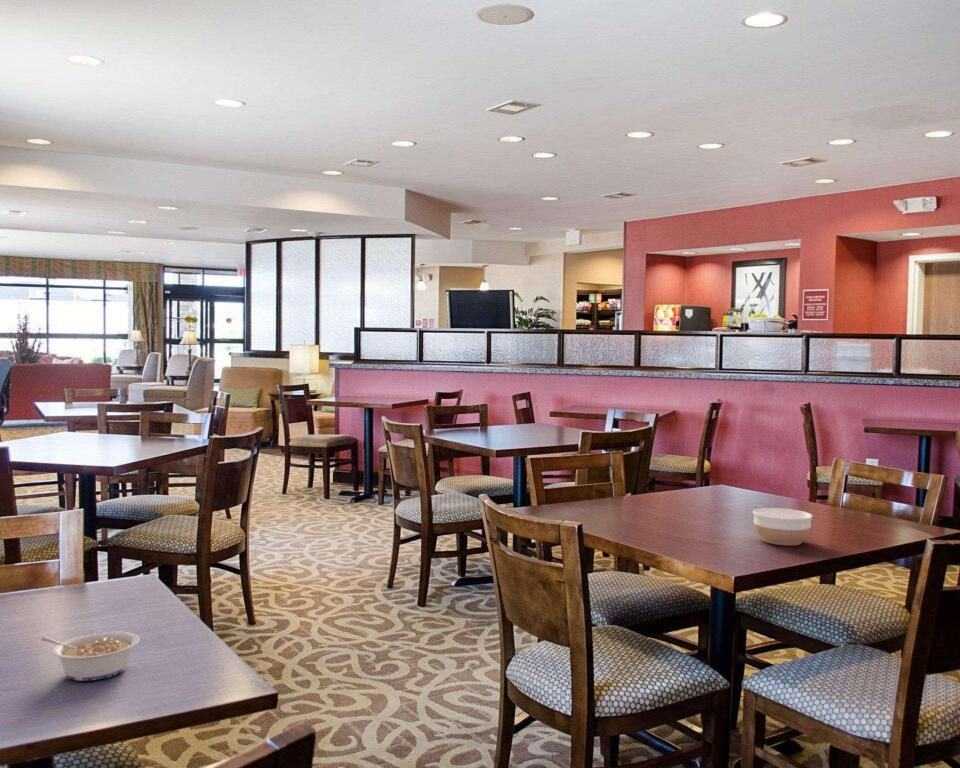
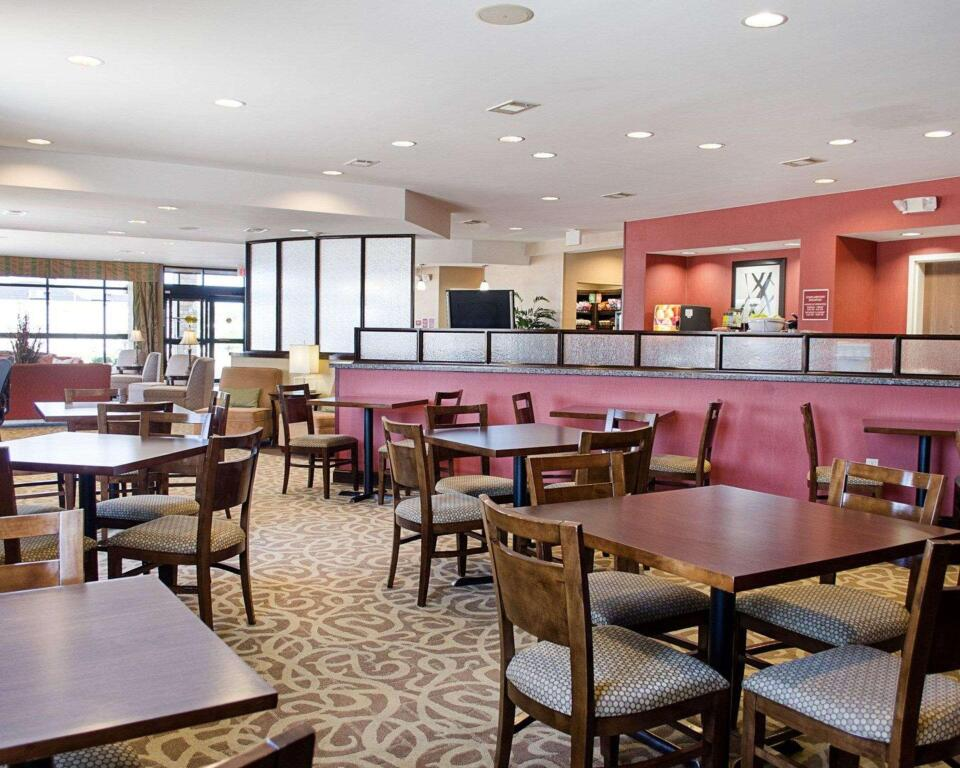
- legume (93, 655)
- bowl (781, 526)
